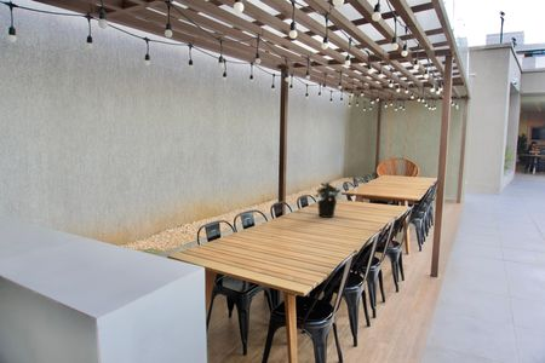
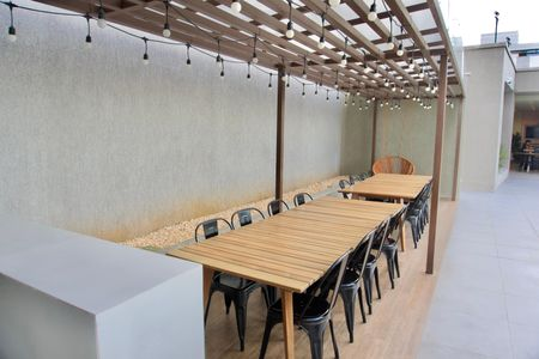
- potted plant (327, 198)
